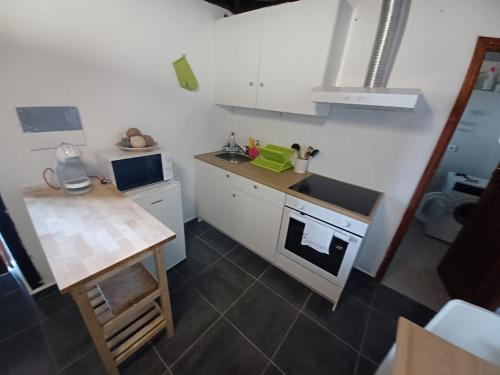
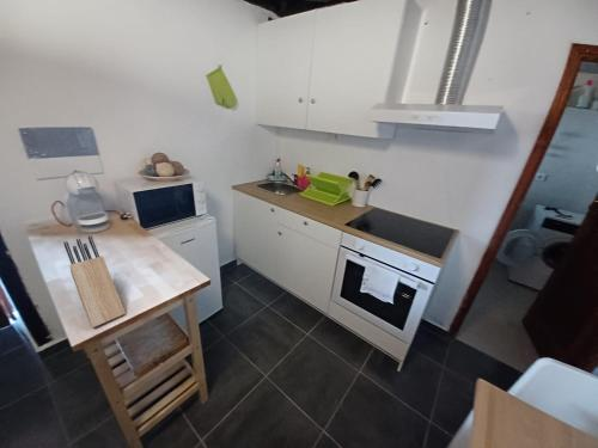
+ knife block (92, 276)
